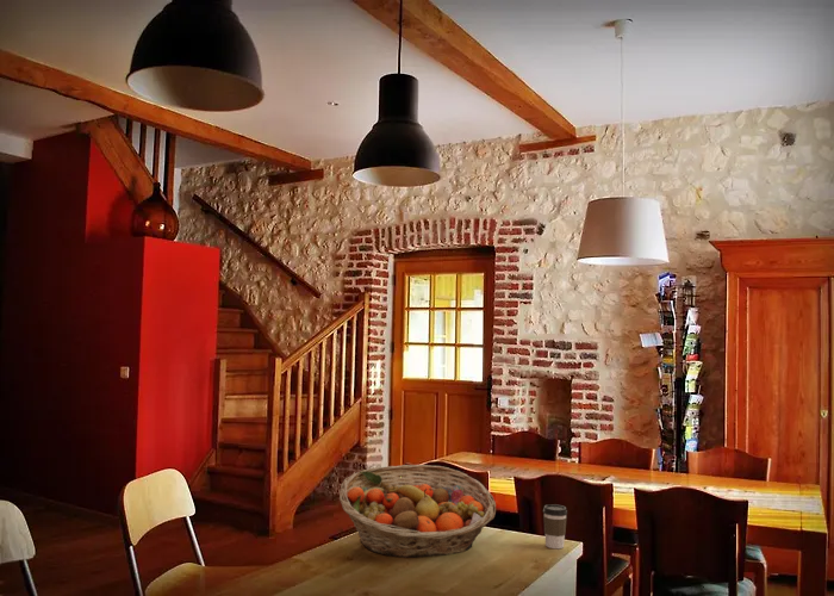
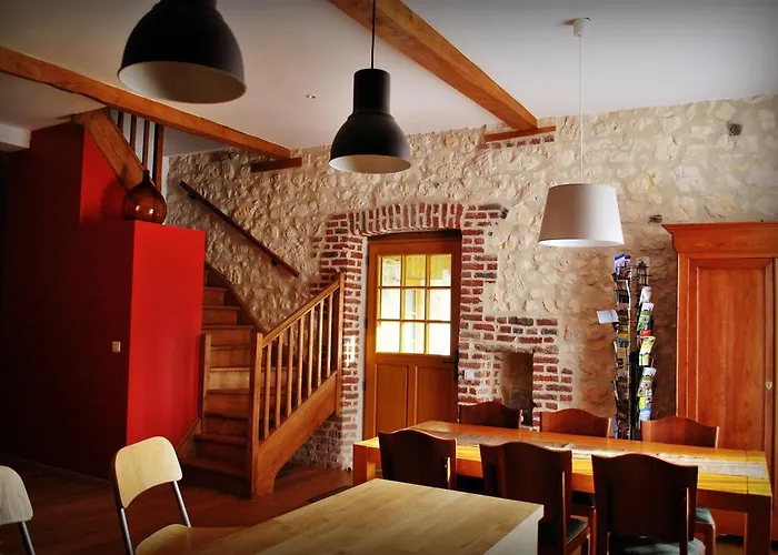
- fruit basket (417, 509)
- coffee cup (554, 526)
